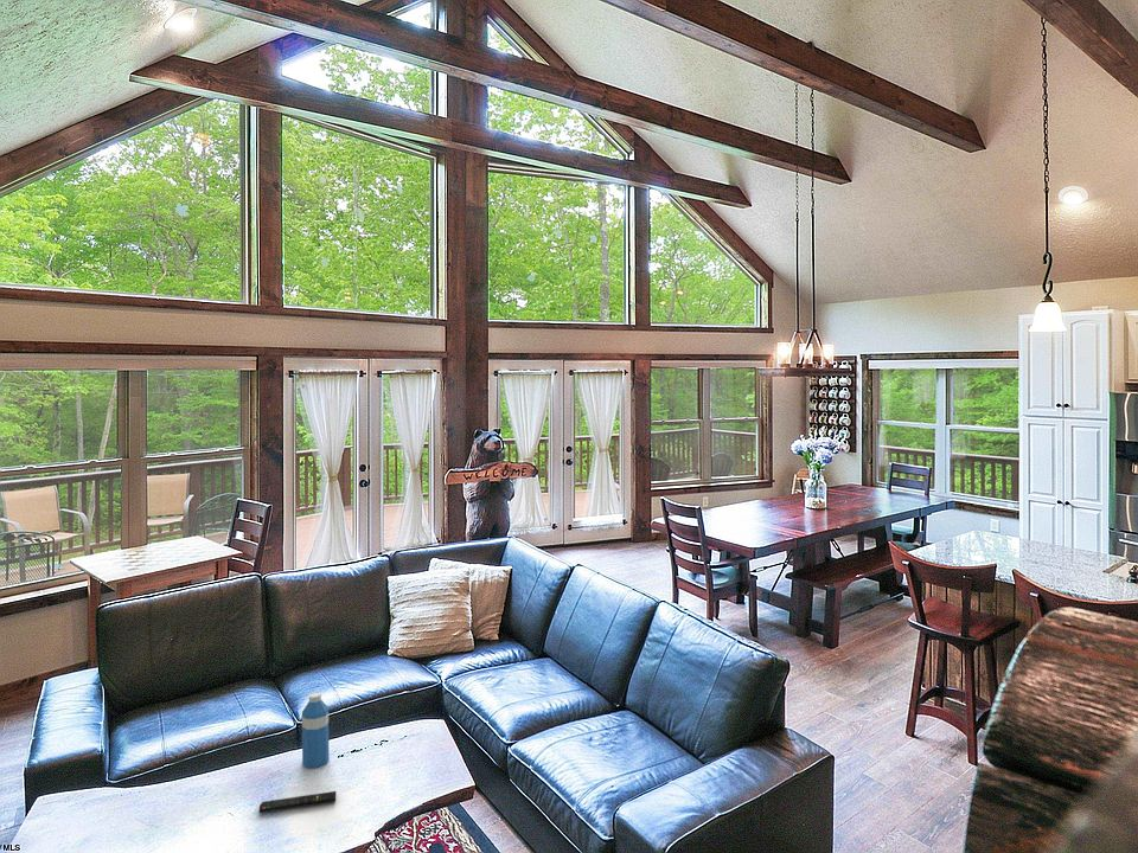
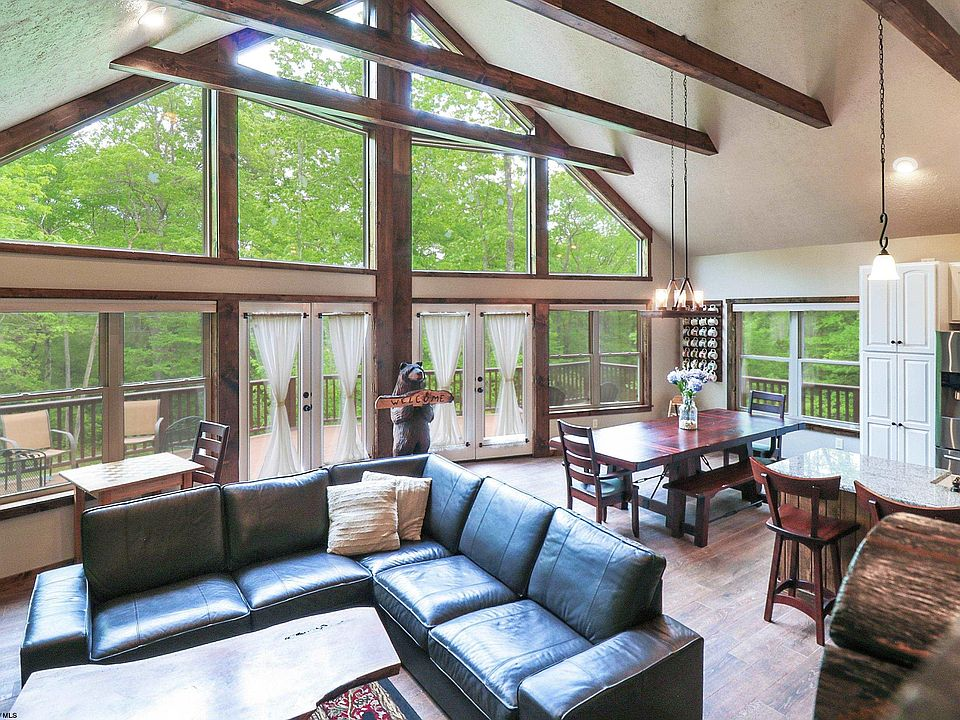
- remote control (298, 802)
- water bottle (315, 727)
